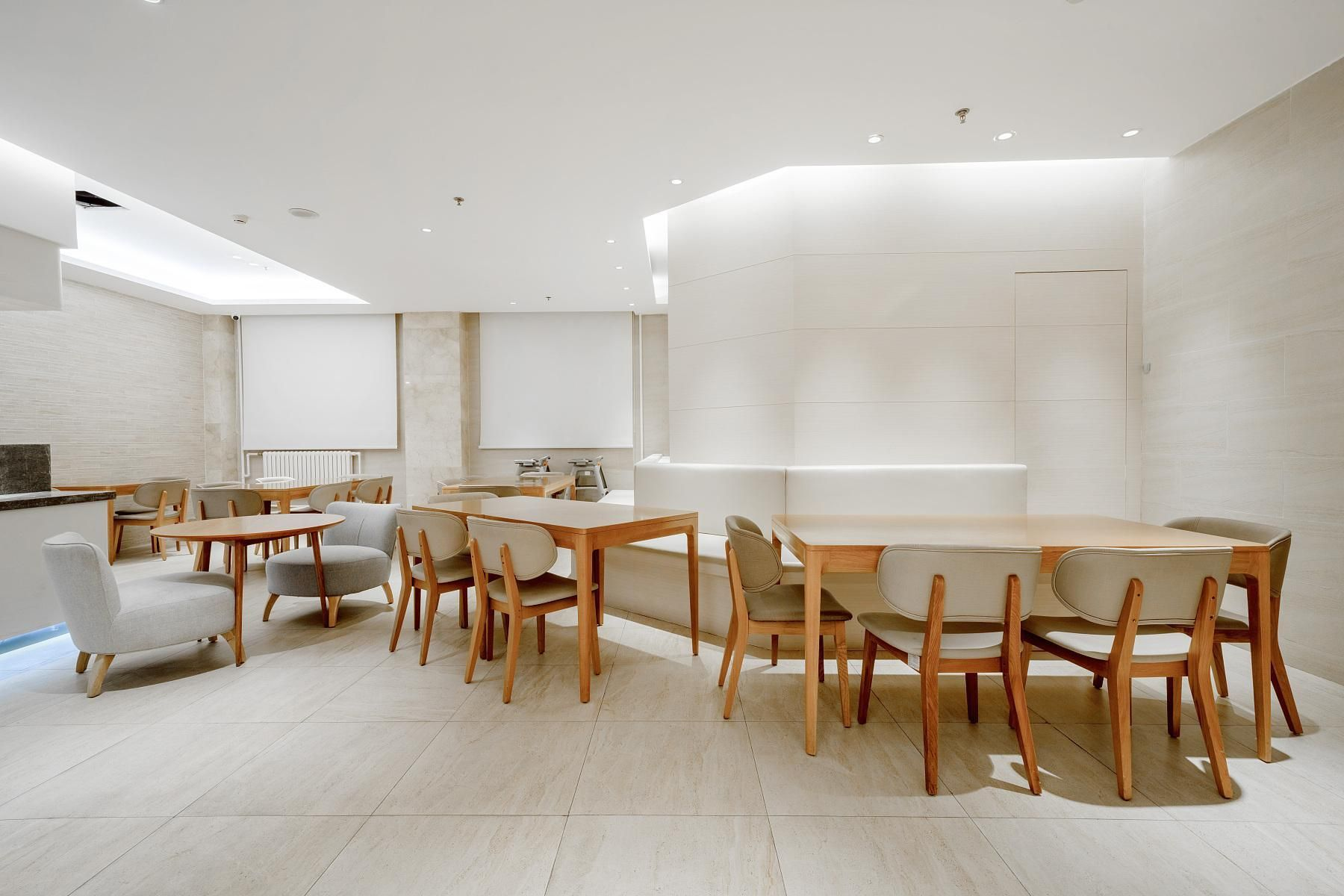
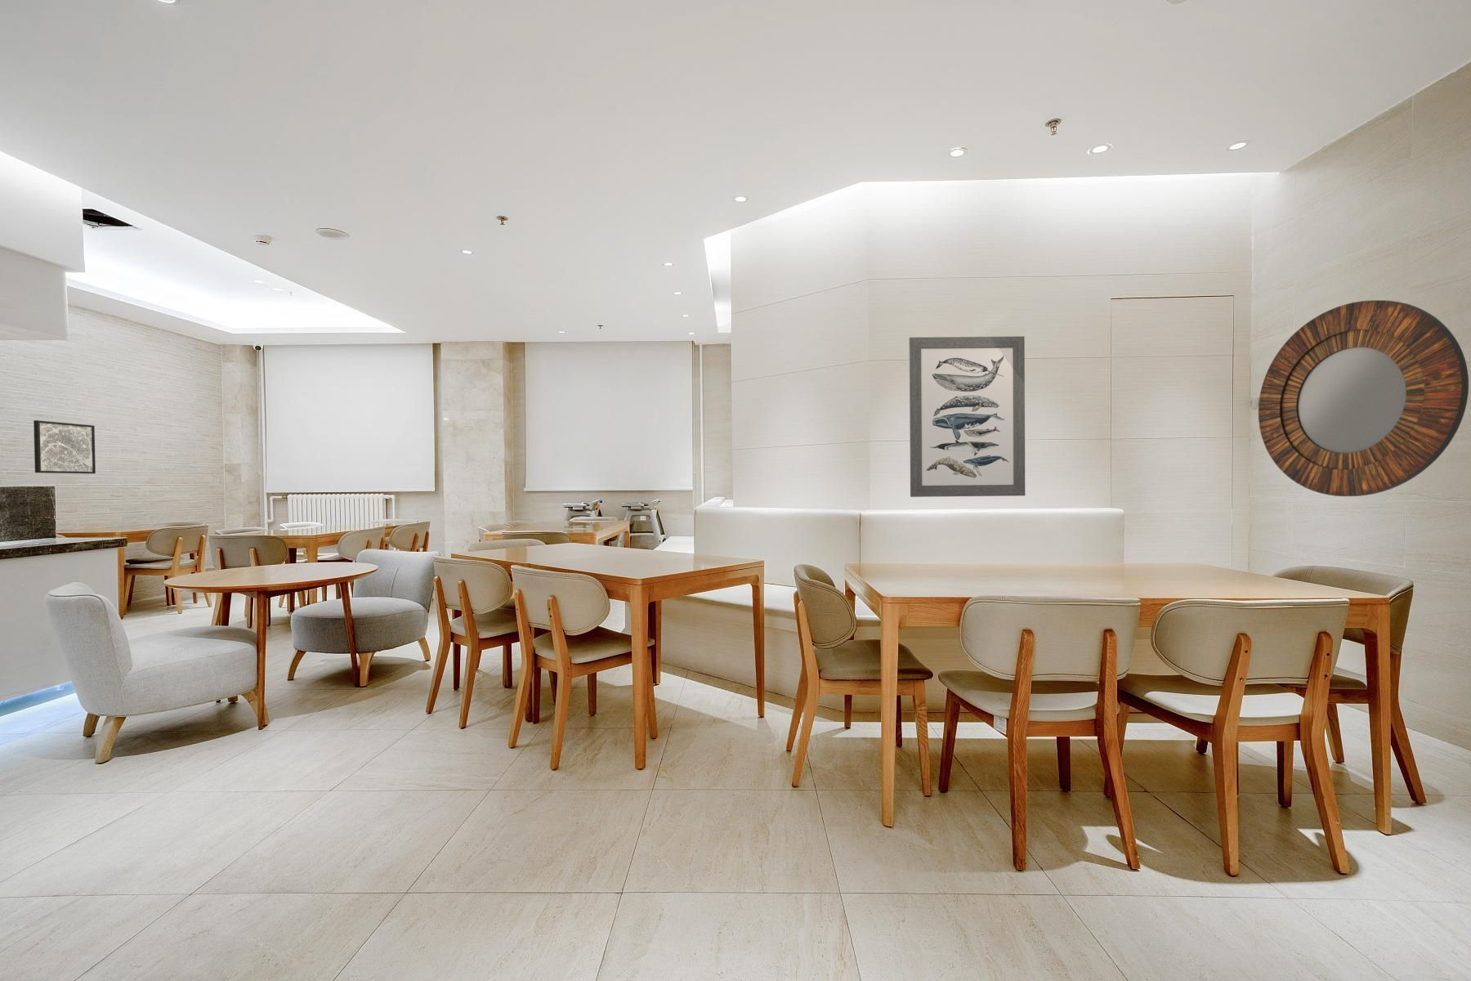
+ wall art (966, 416)
+ wall art (66, 448)
+ home mirror (1346, 401)
